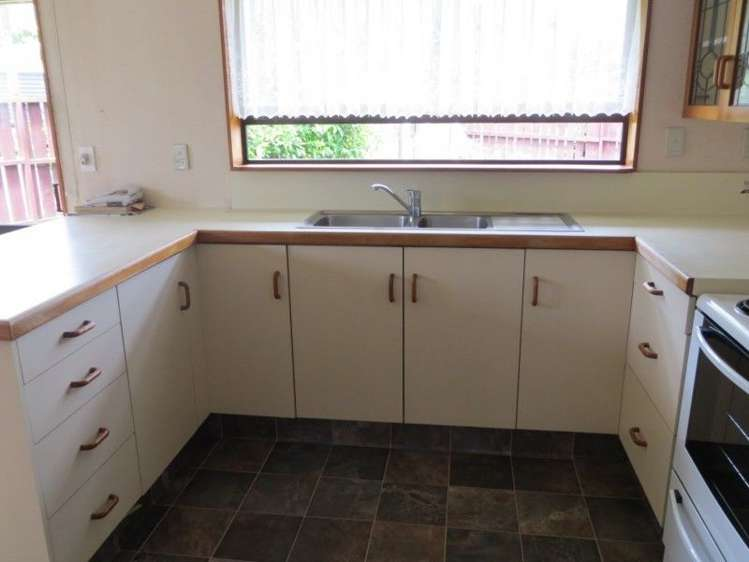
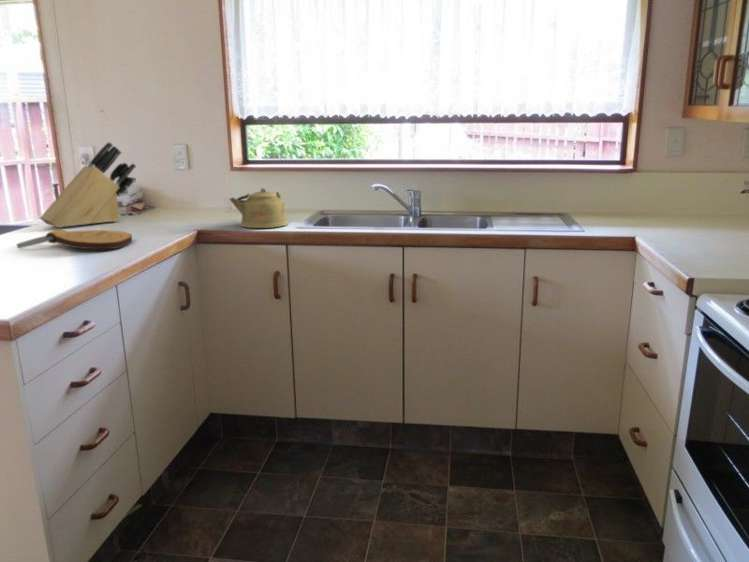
+ kettle (258, 206)
+ knife block (88, 183)
+ key chain (73, 238)
